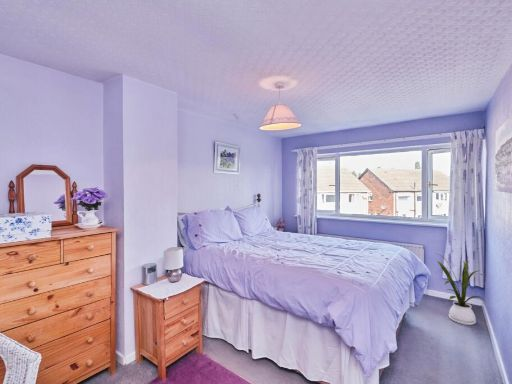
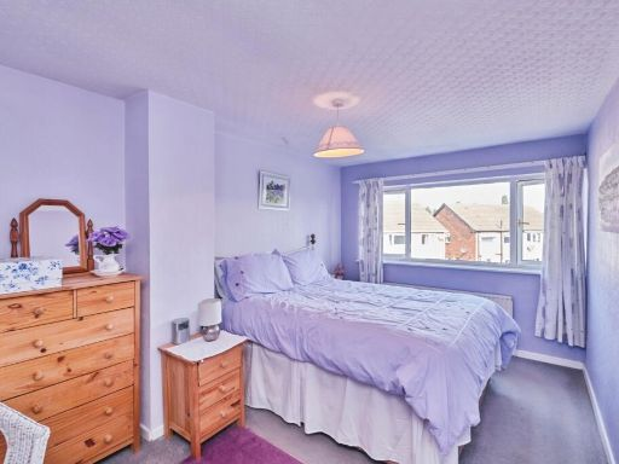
- house plant (458, 286)
